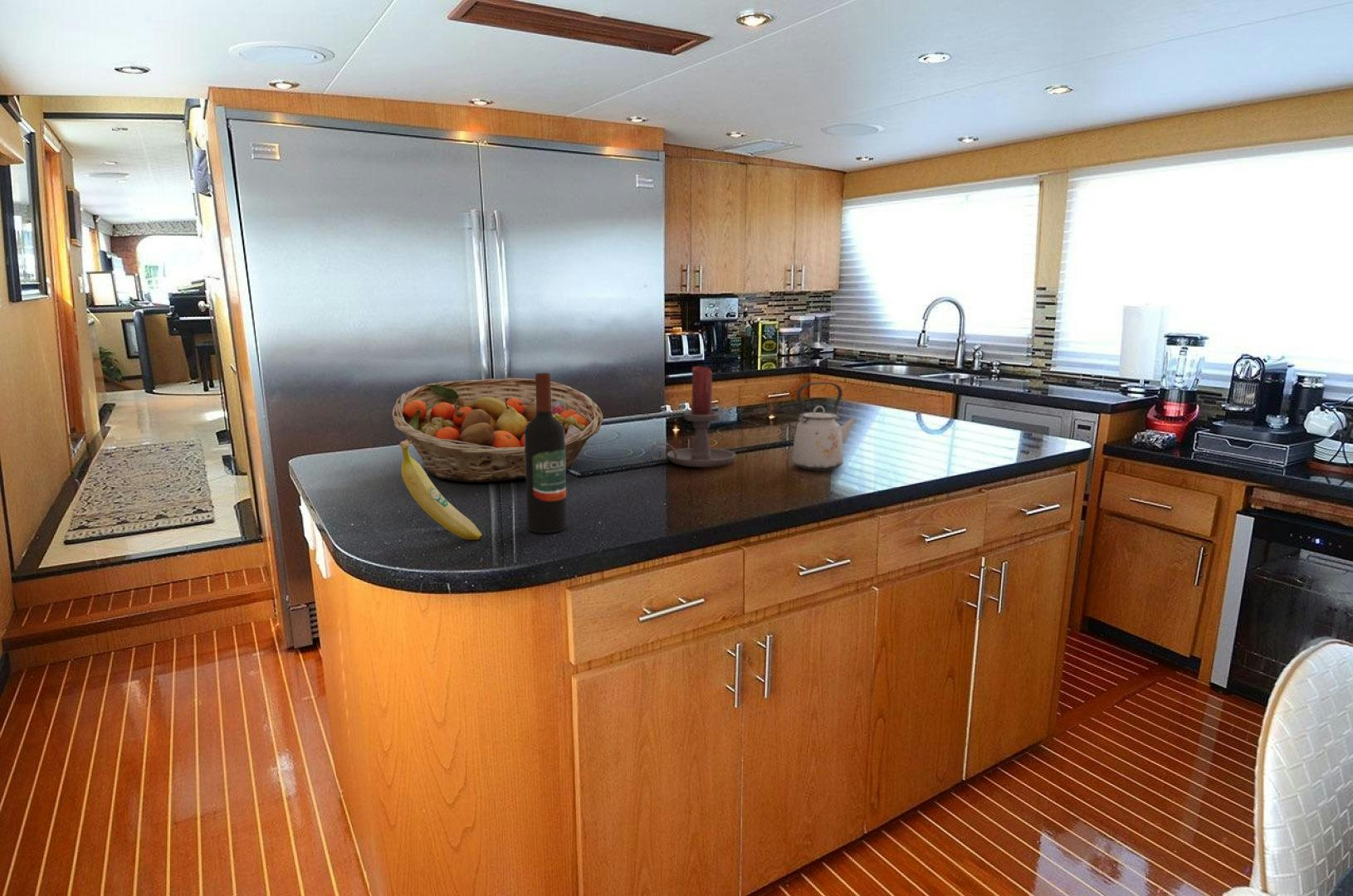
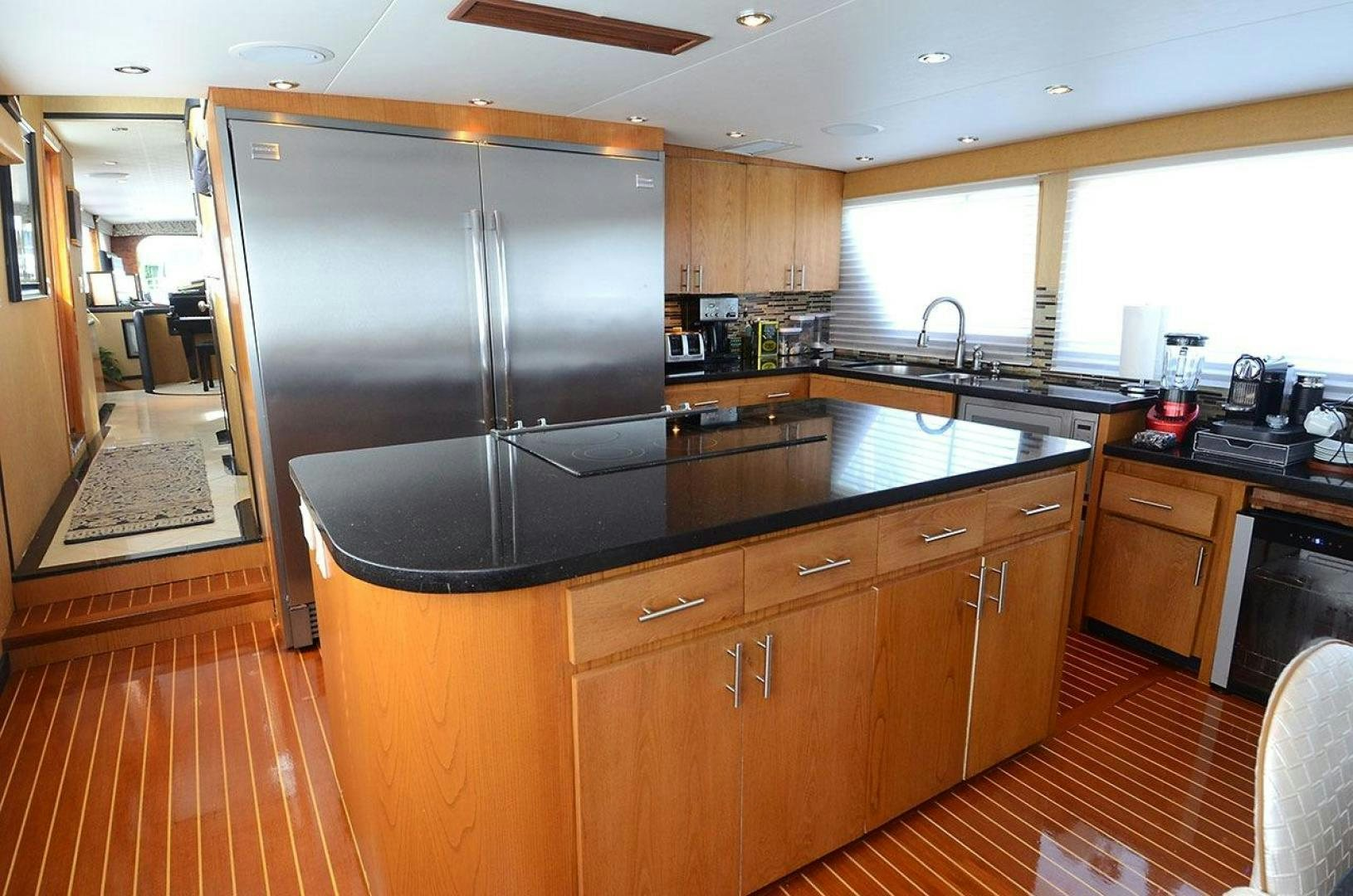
- kettle (827, 425)
- fruit basket (501, 426)
- fruit (437, 490)
- wine bottle (545, 451)
- candle holder (691, 415)
